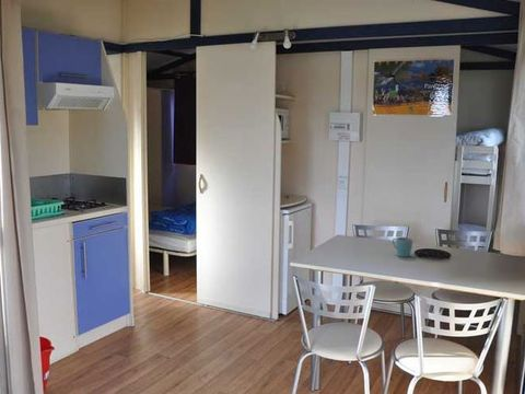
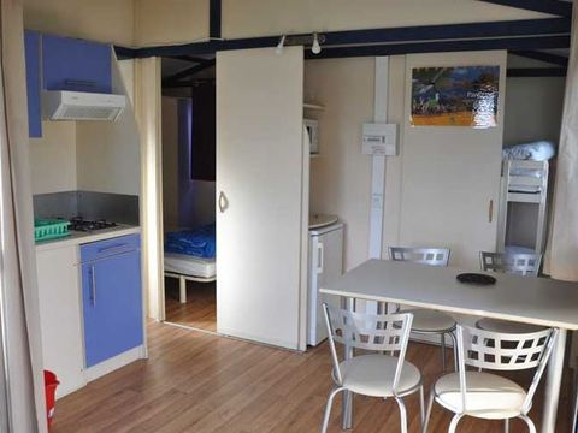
- mug (400, 246)
